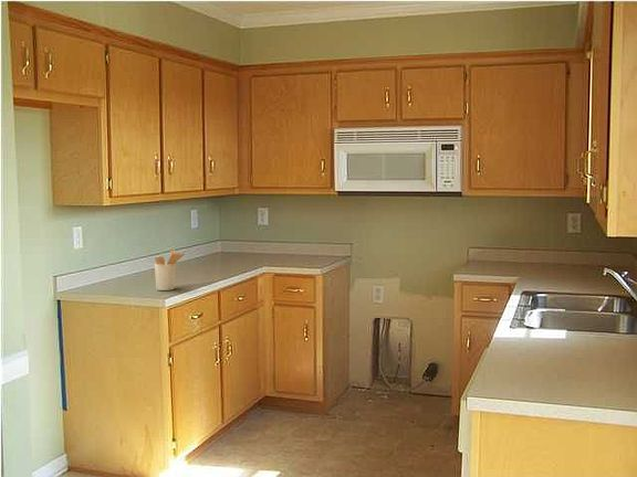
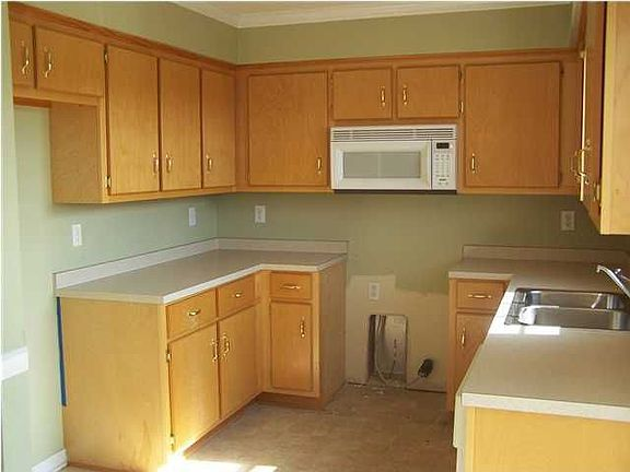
- utensil holder (169, 269)
